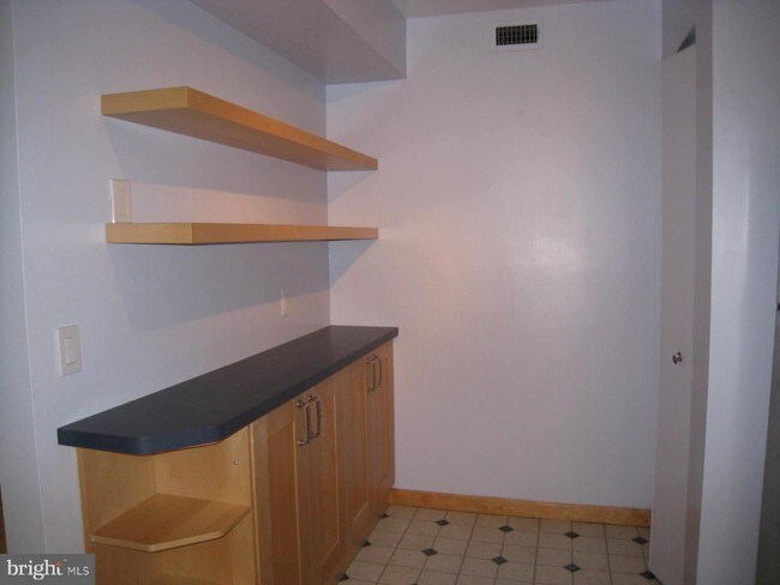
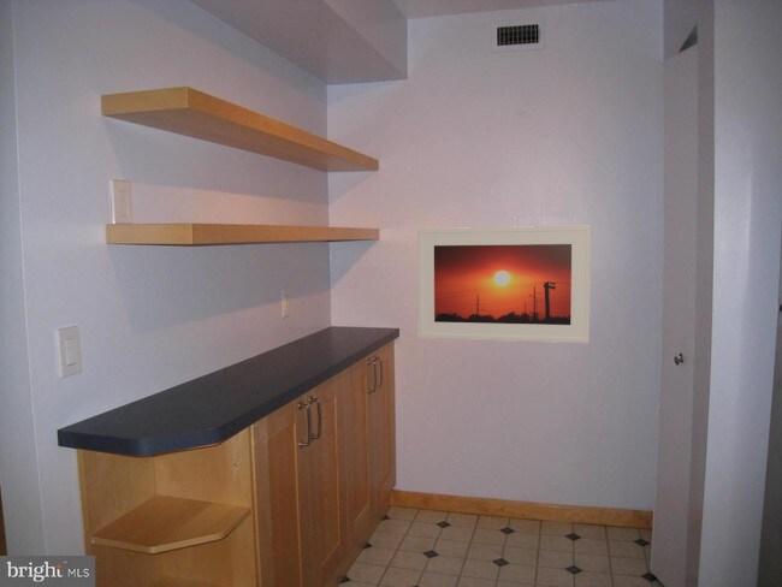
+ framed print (500, 284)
